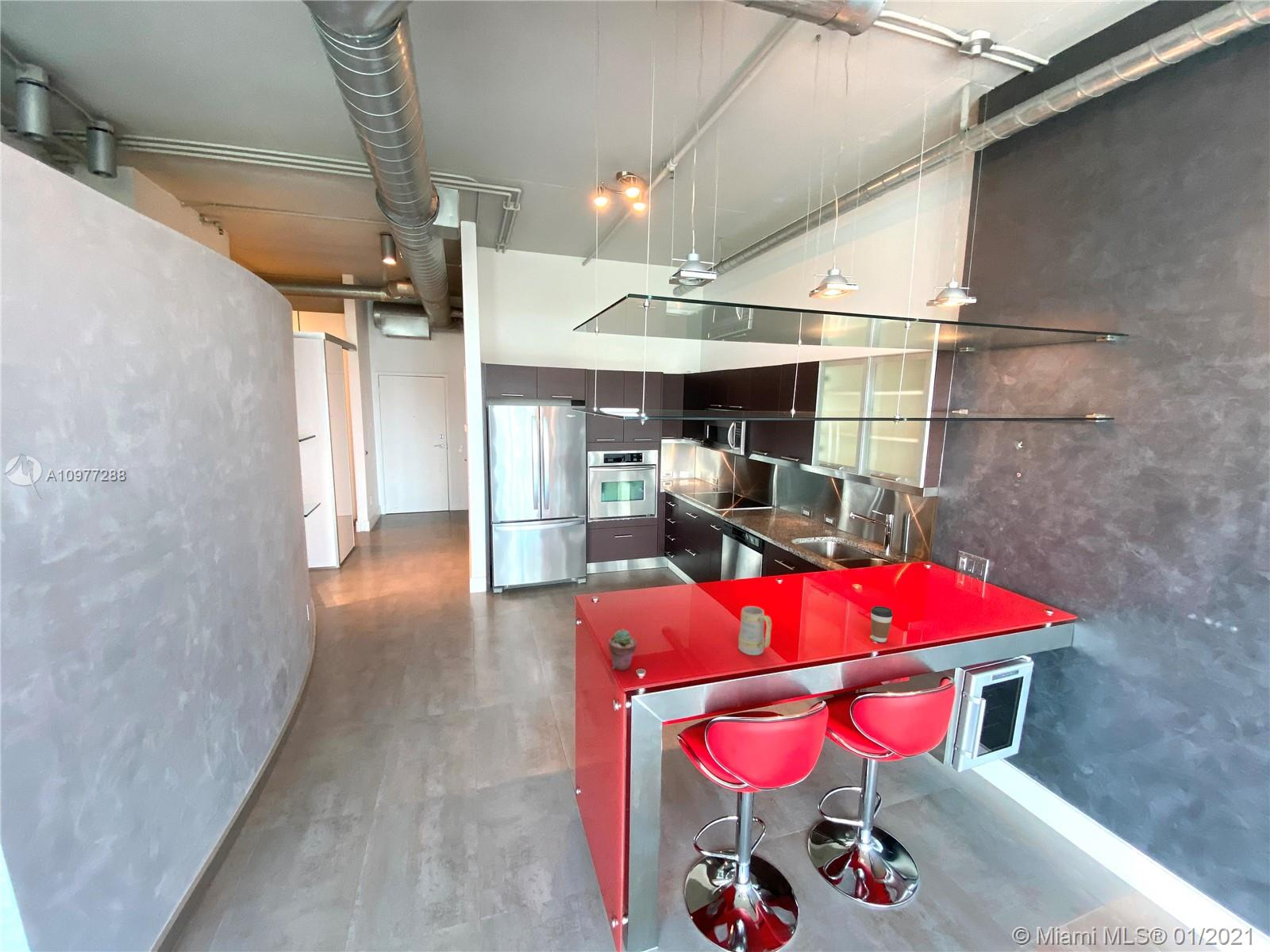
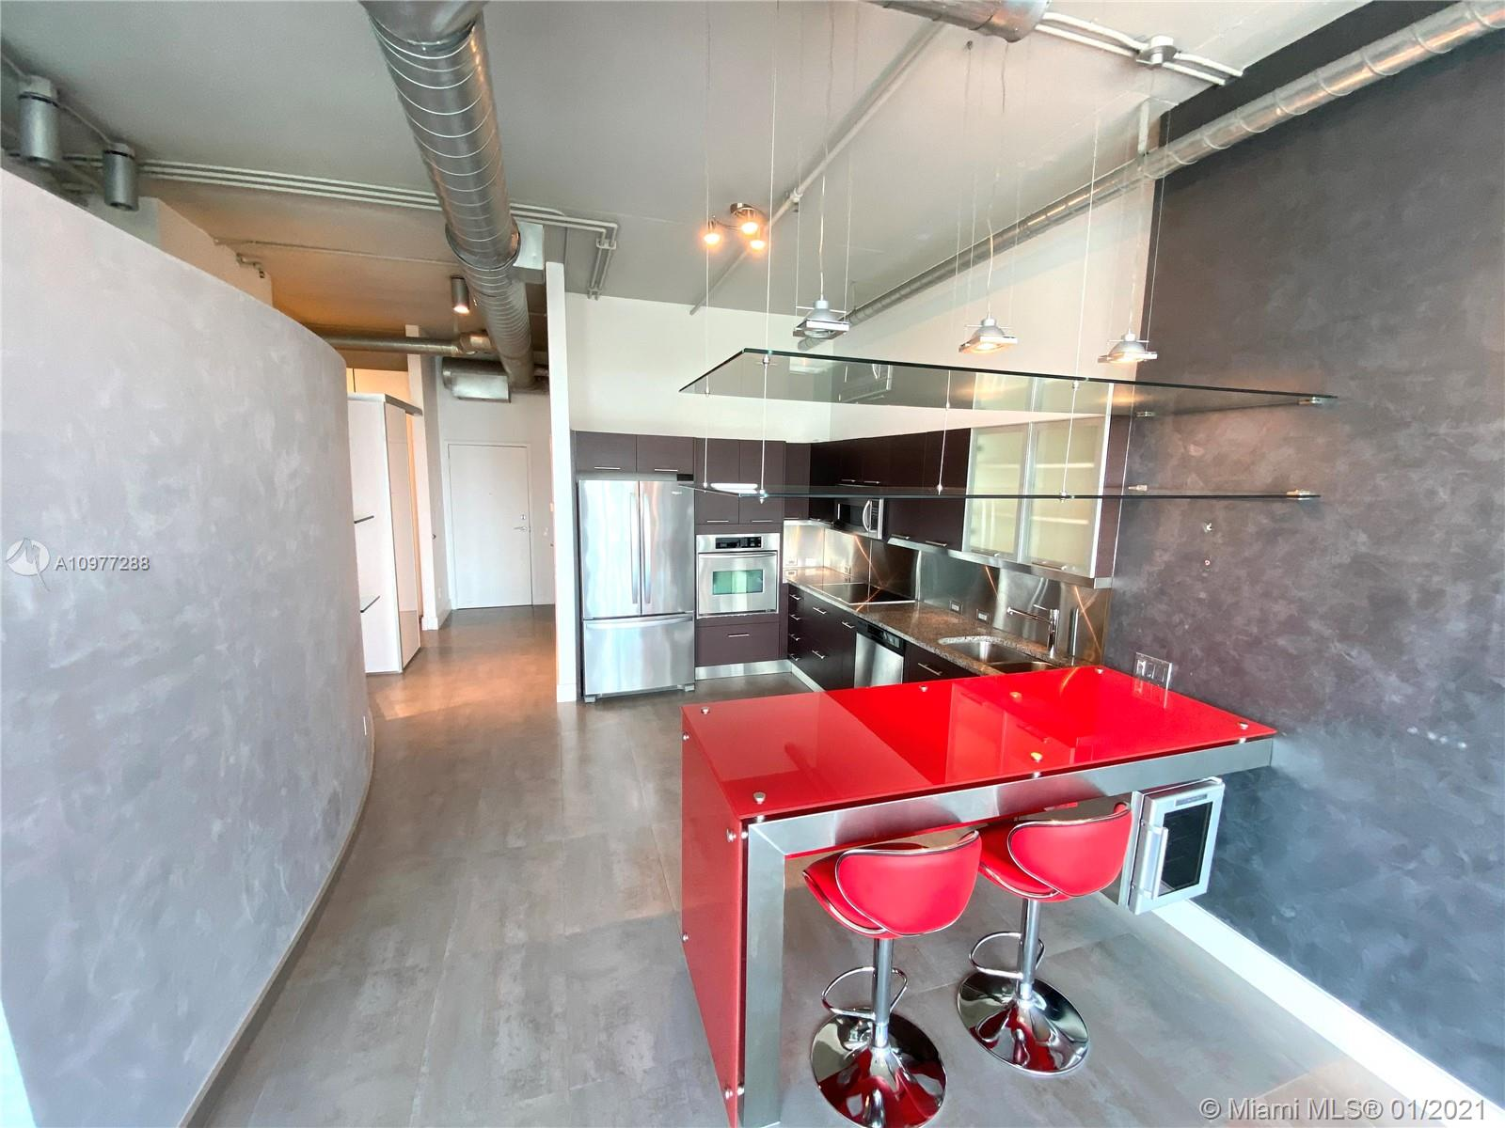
- coffee cup (880, 624)
- potted succulent (622, 648)
- mug (756, 631)
